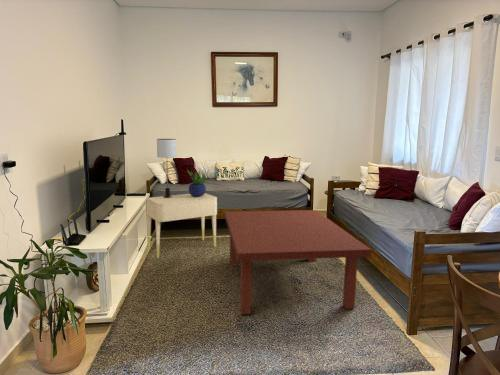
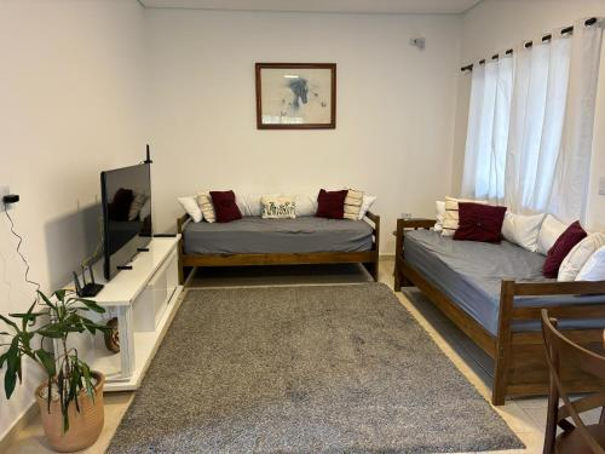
- coffee table (284, 255)
- table lamp (167, 168)
- nightstand (180, 219)
- potted plant (198, 182)
